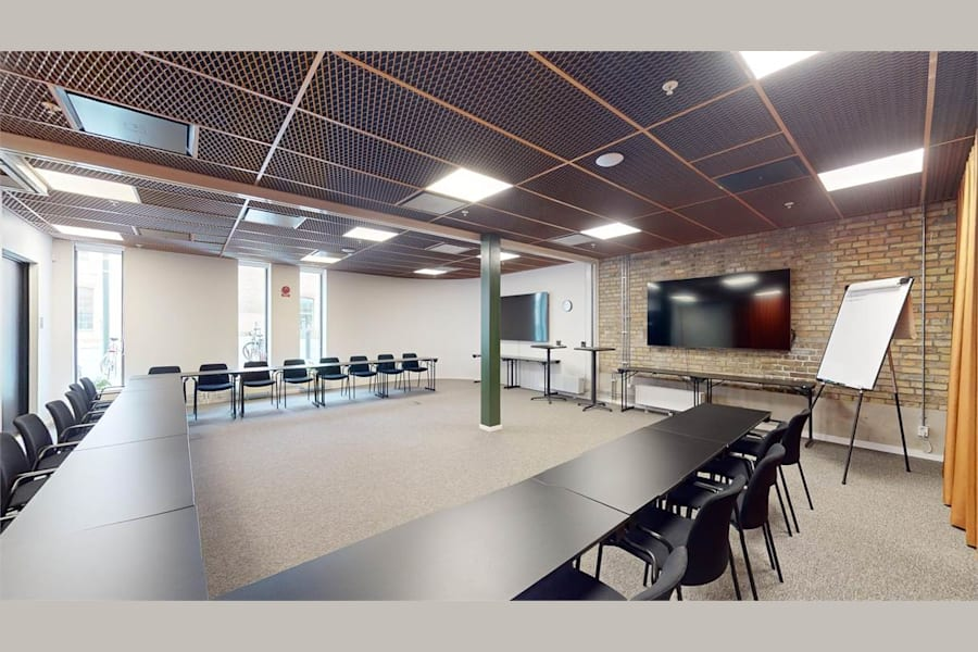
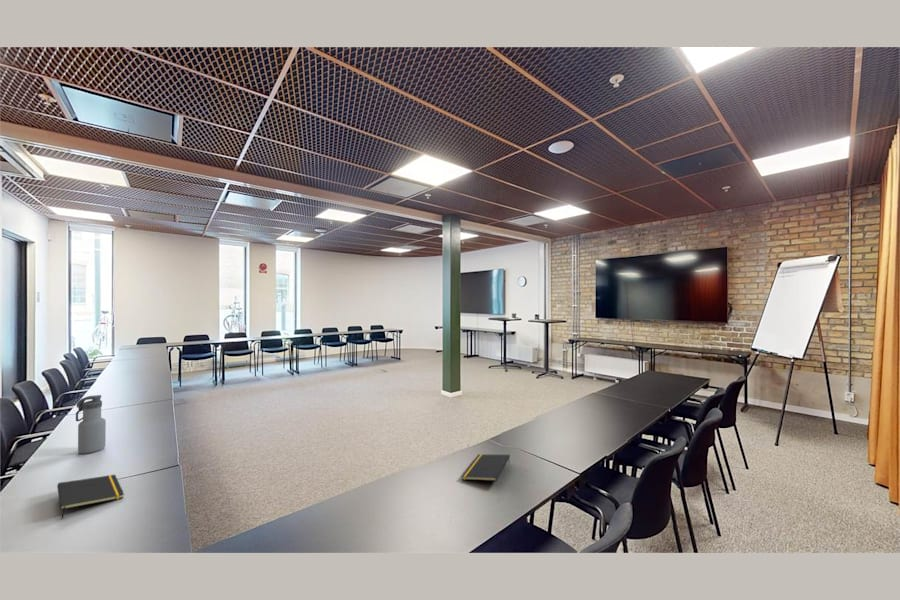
+ notepad (90, 490)
+ water bottle (91, 423)
+ notepad (486, 466)
